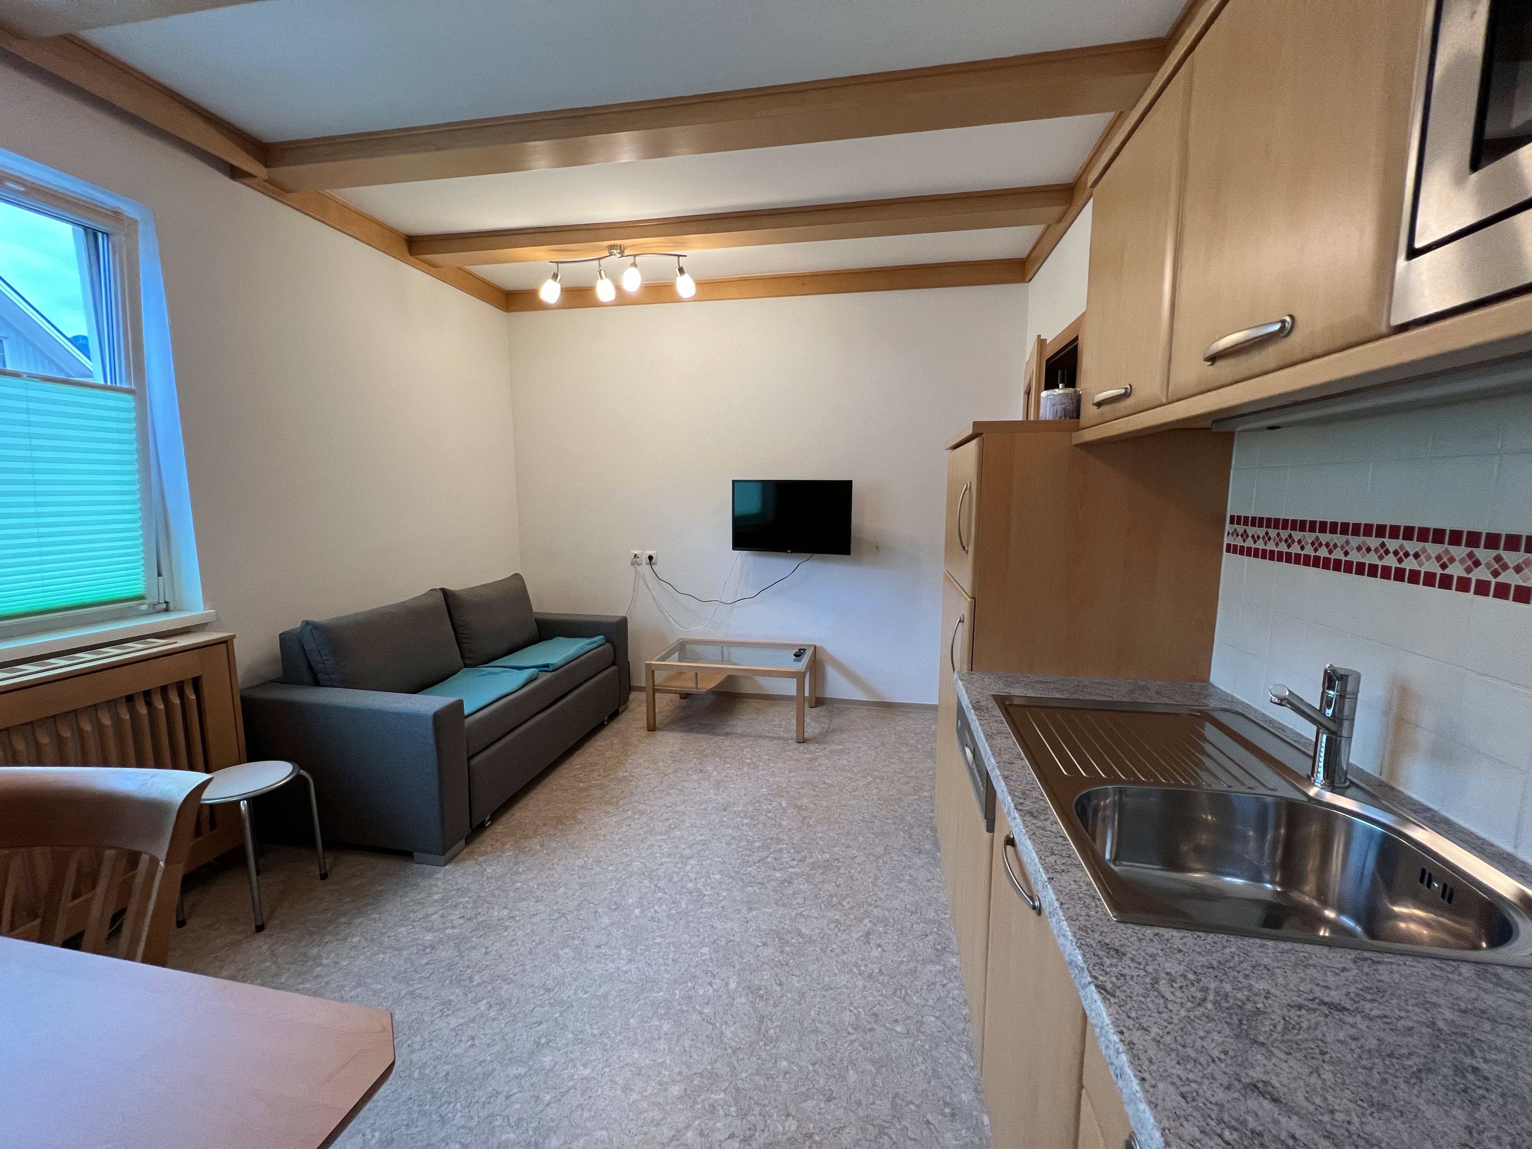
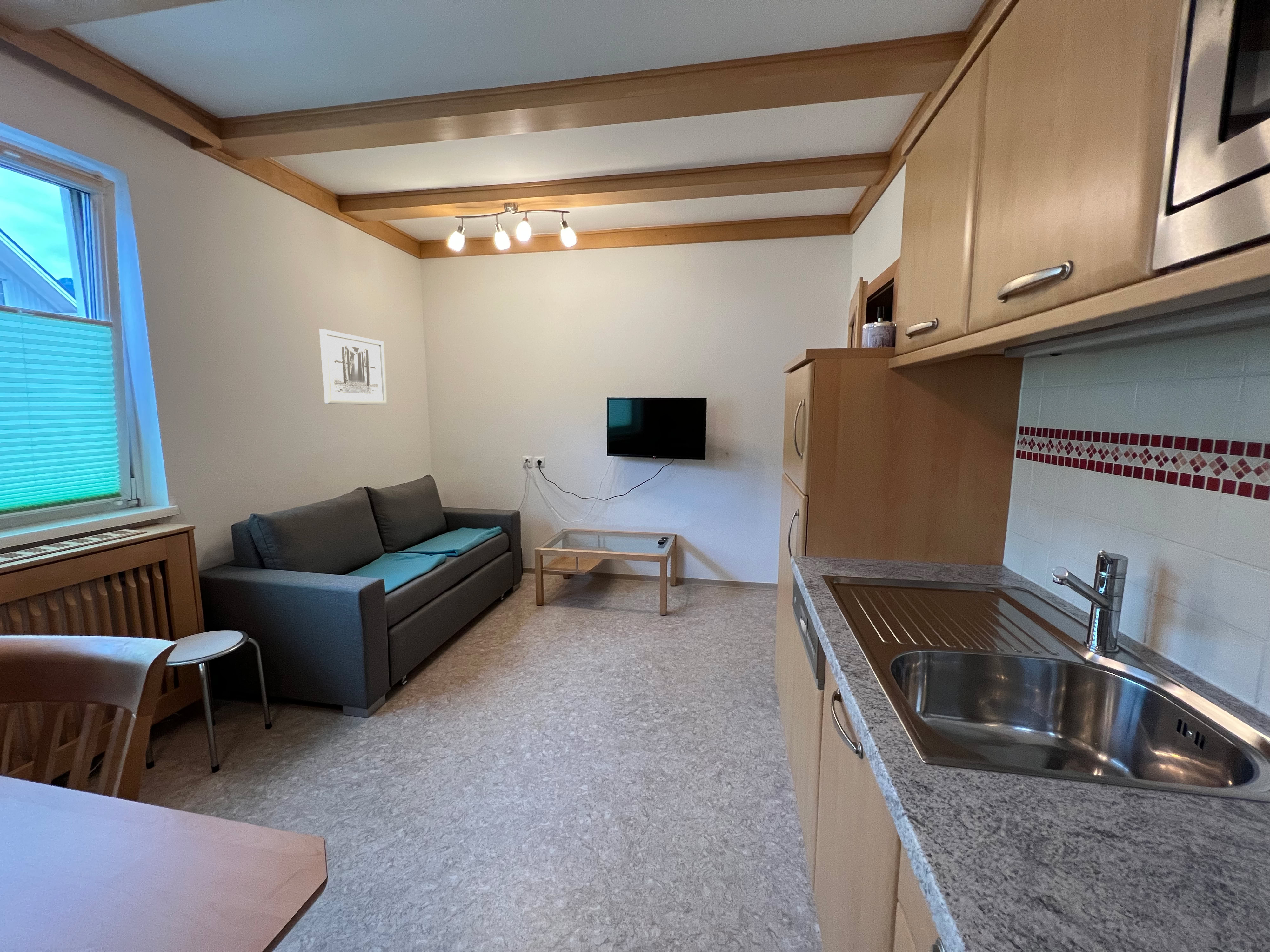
+ wall art (356, 370)
